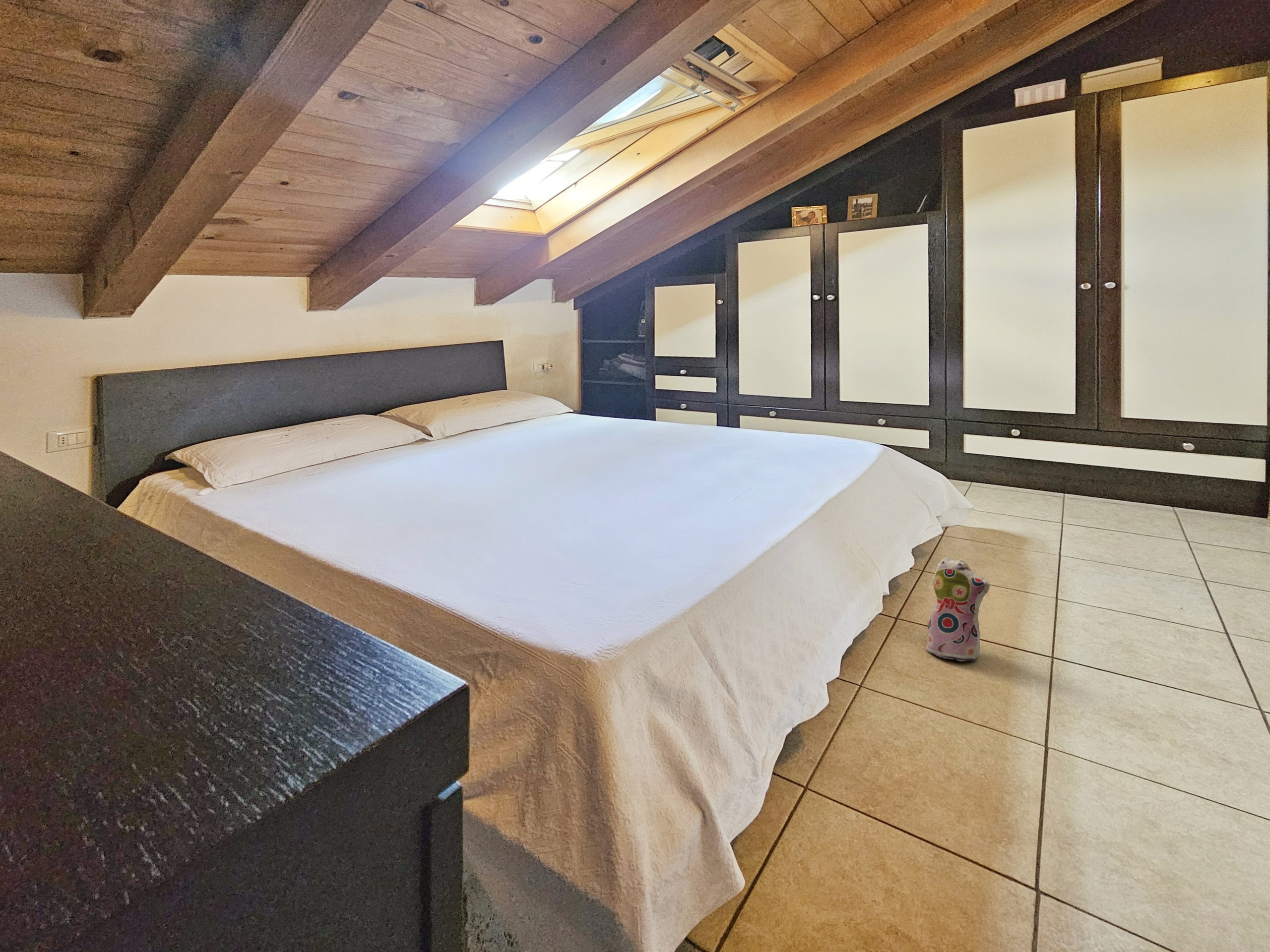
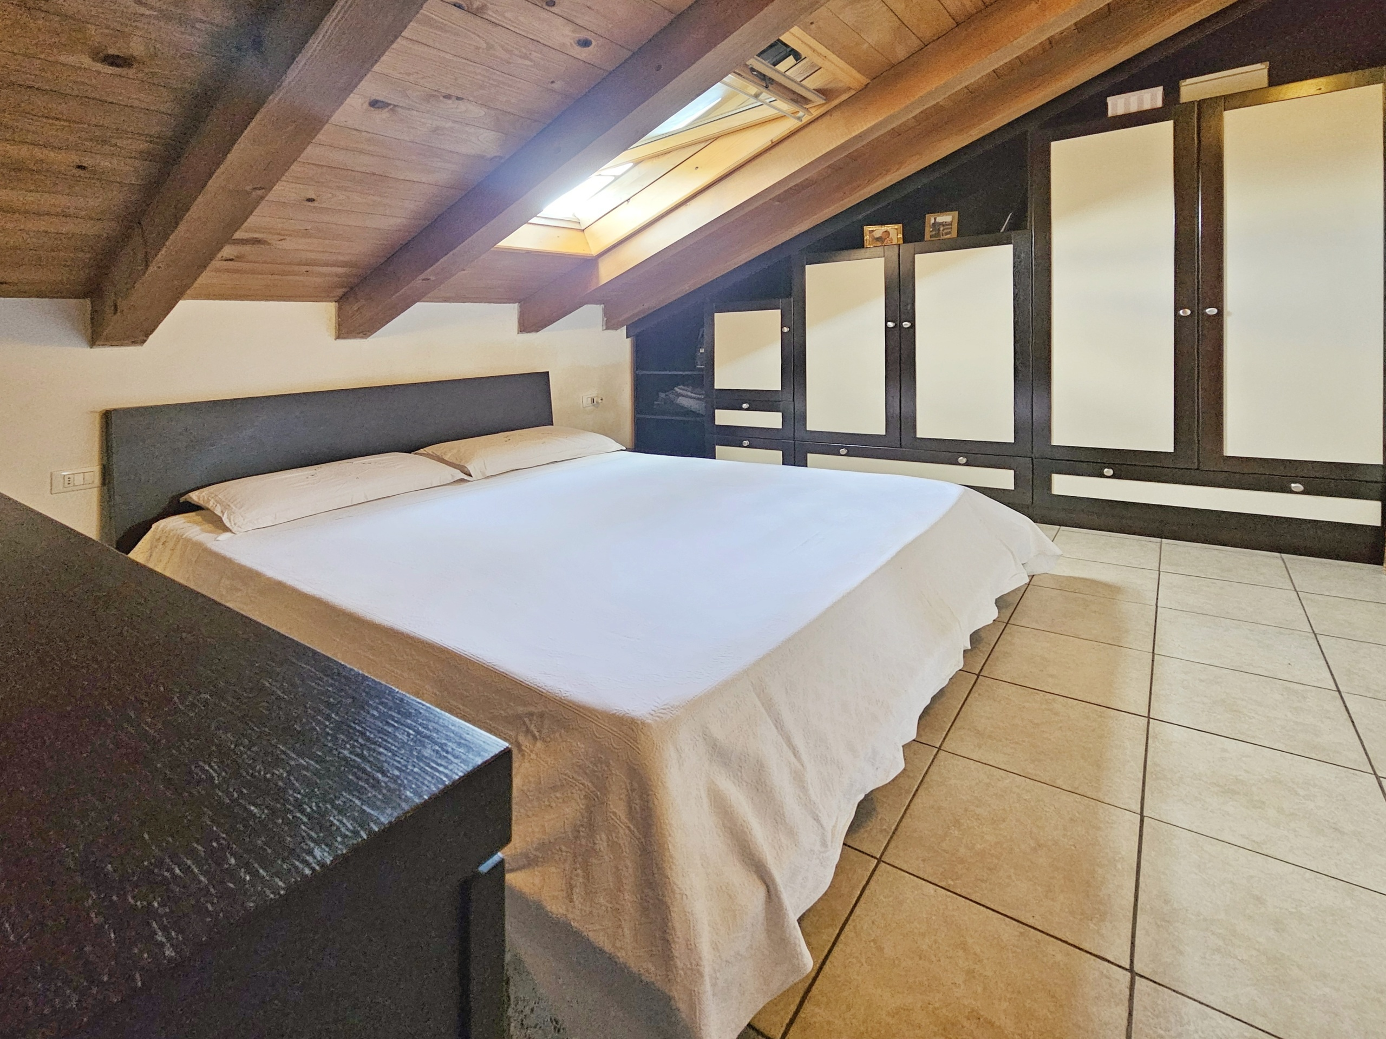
- plush toy (956, 606)
